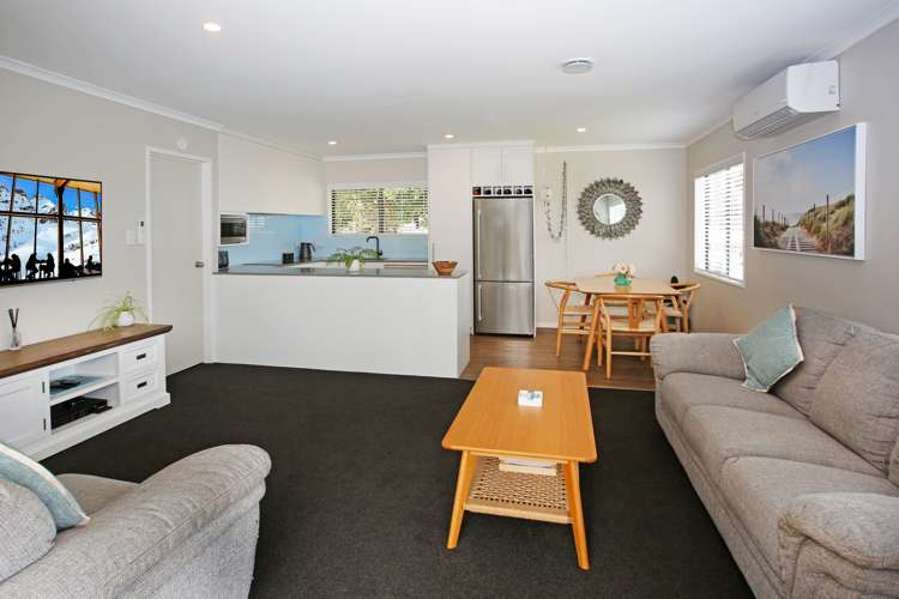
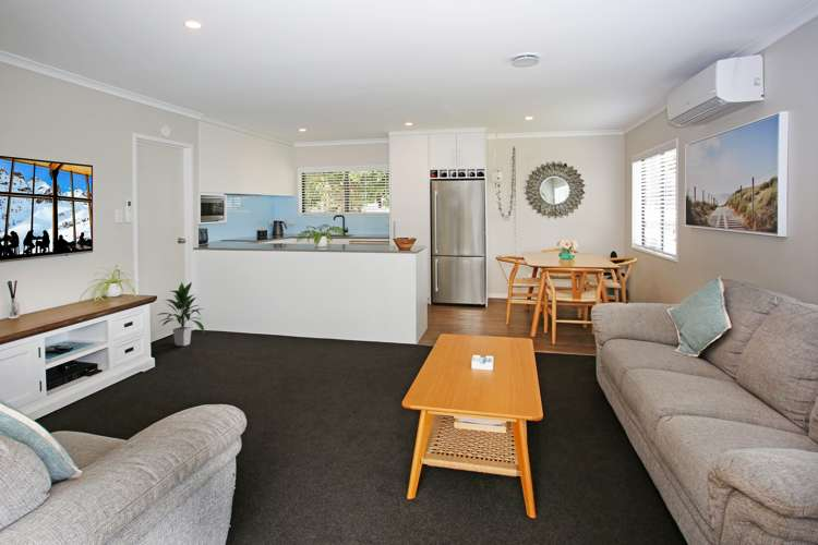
+ indoor plant (182, 313)
